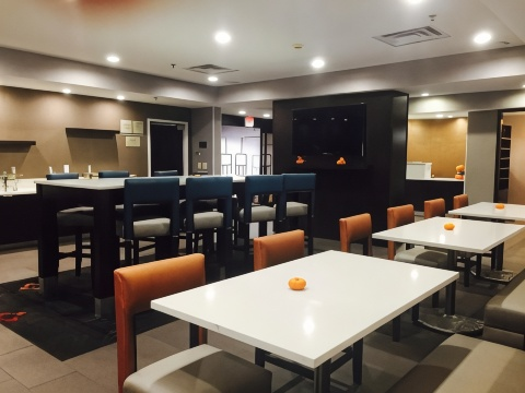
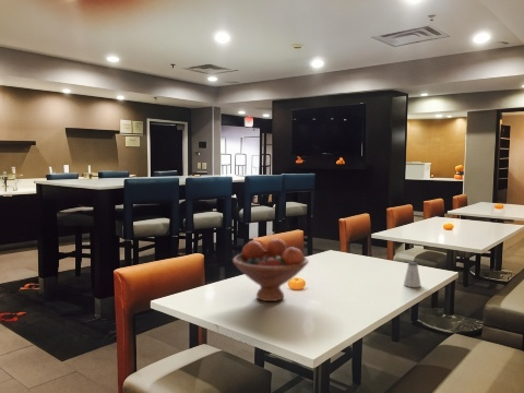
+ fruit bowl (270, 270)
+ saltshaker (412, 273)
